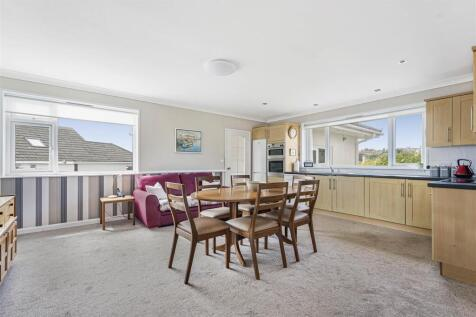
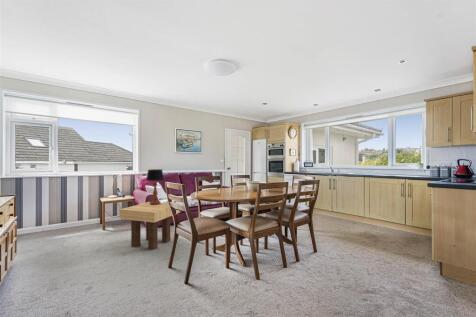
+ side table (151, 225)
+ table lamp (155, 186)
